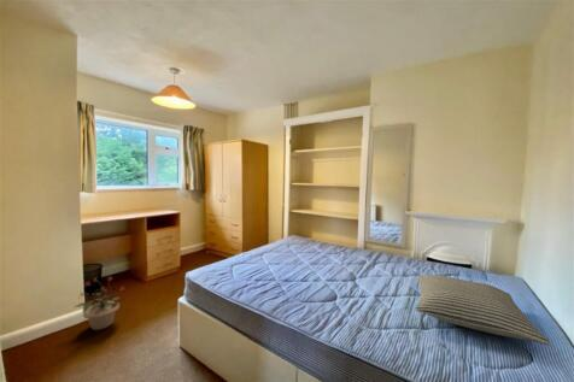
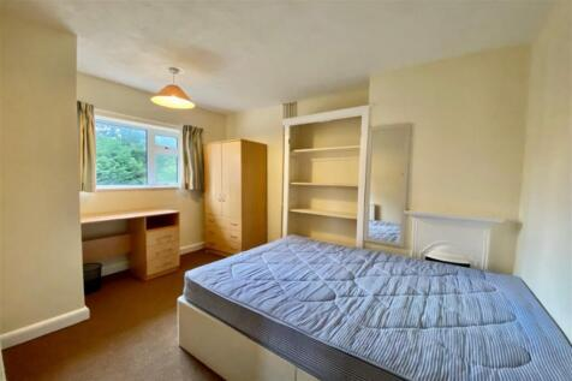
- potted plant (99, 301)
- pillow (467, 301)
